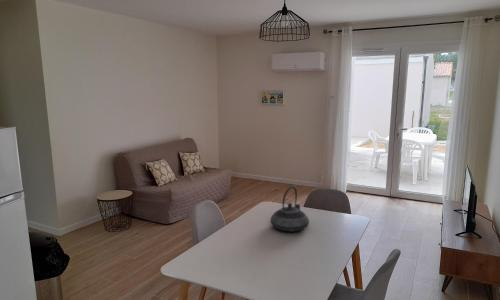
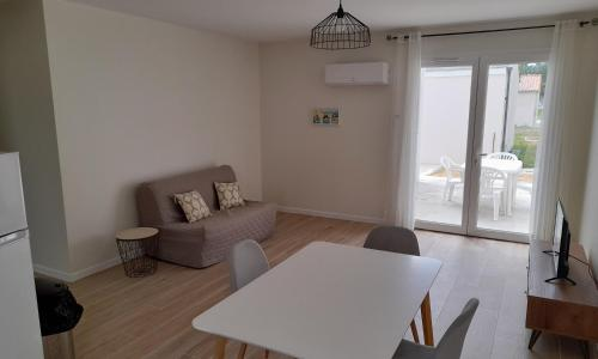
- teapot (290, 206)
